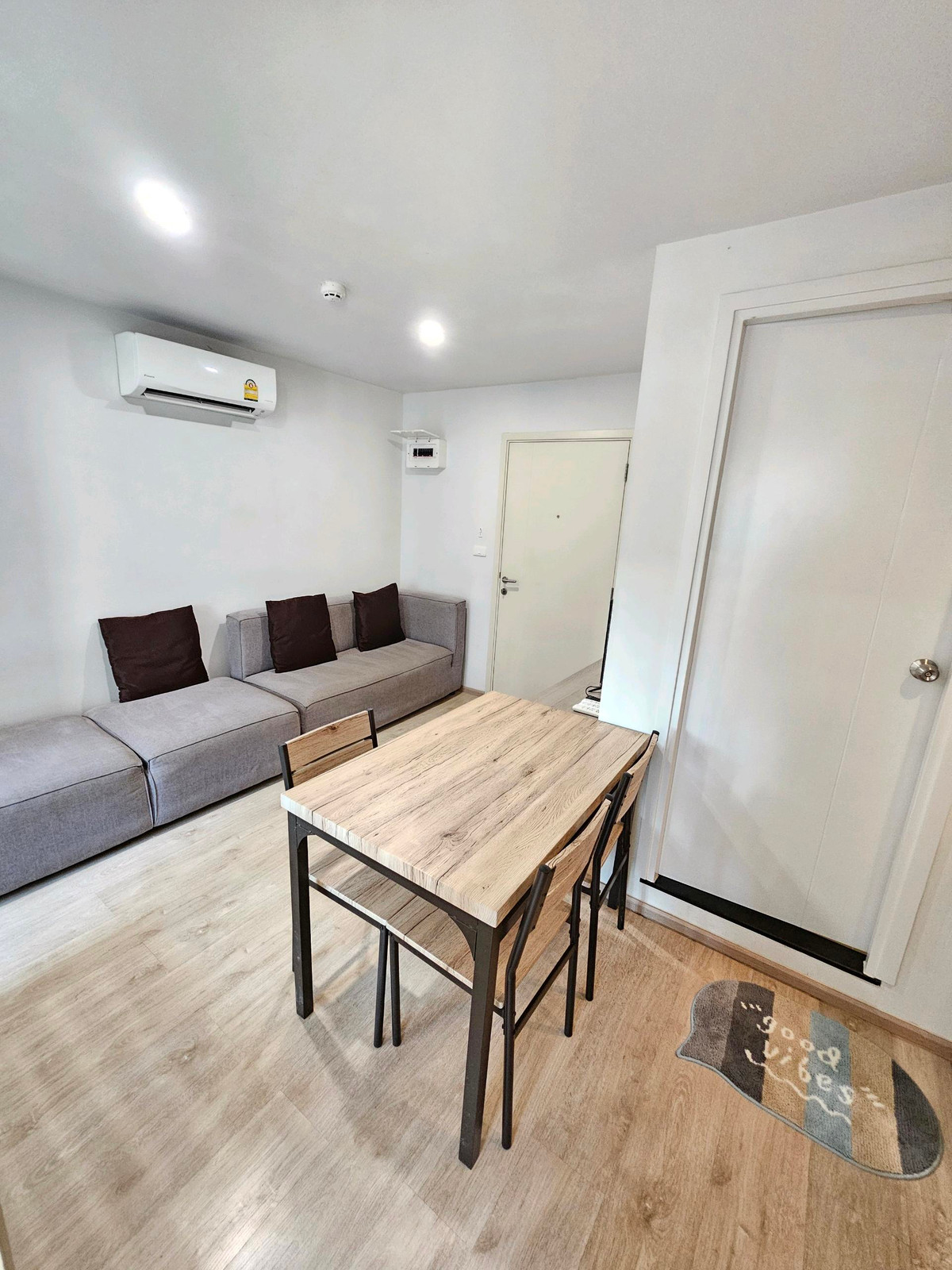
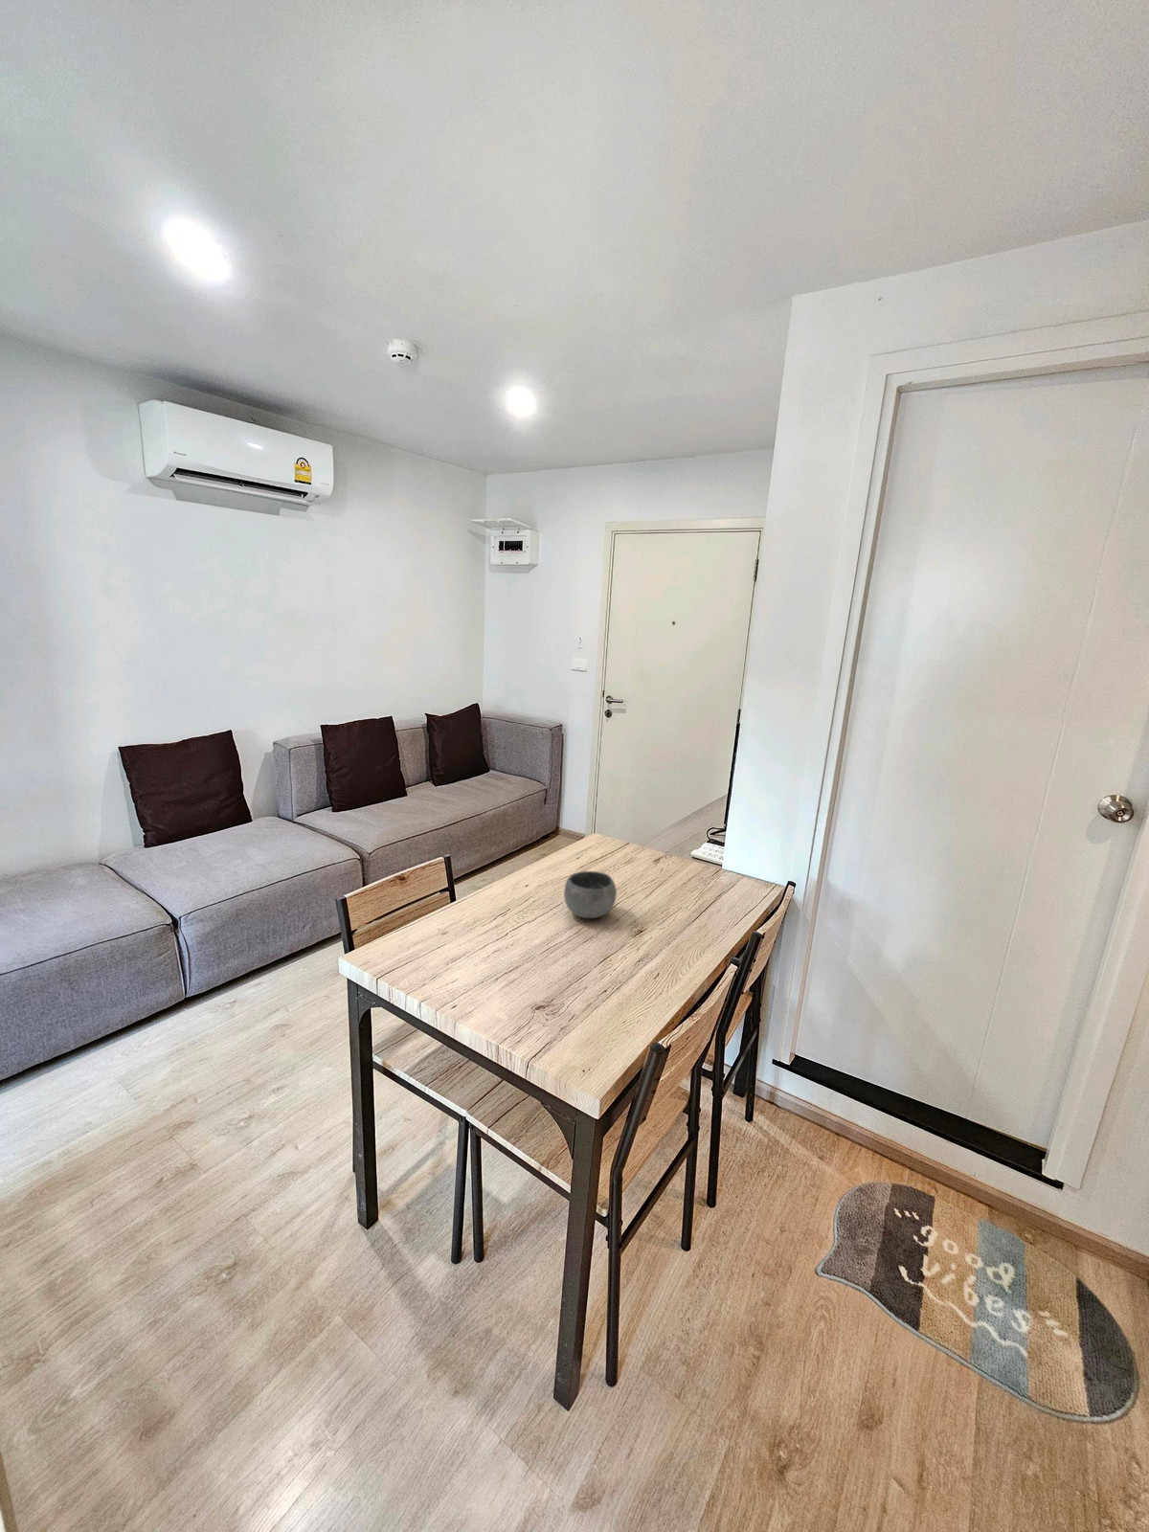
+ bowl (589, 895)
